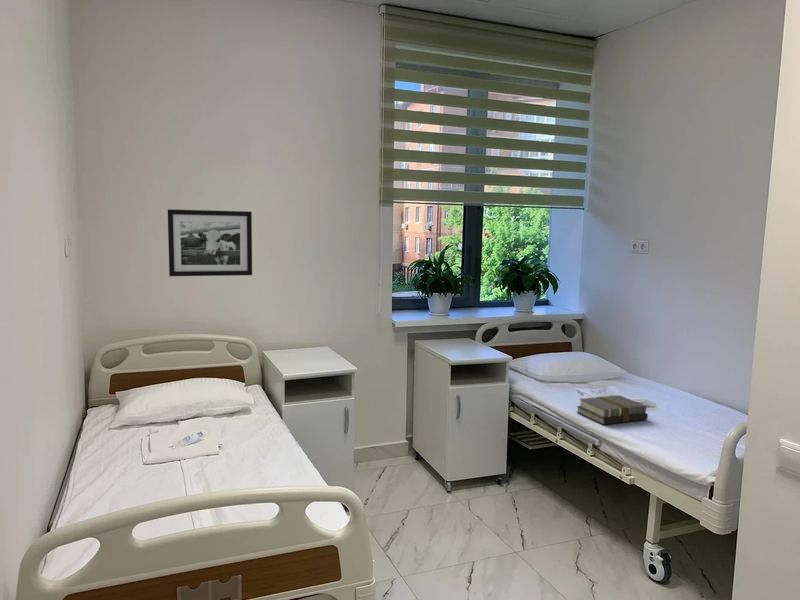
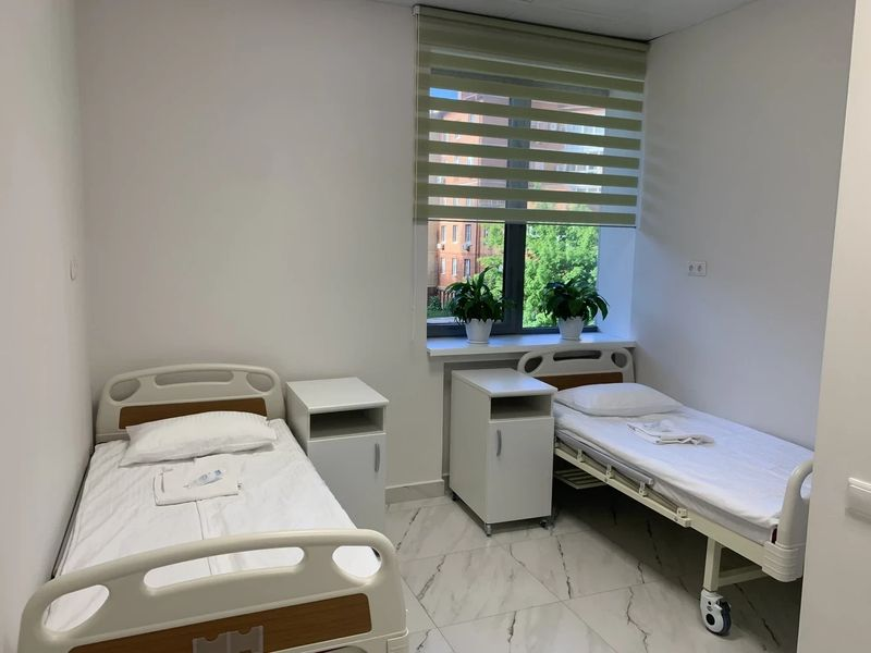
- book (611, 409)
- picture frame (211, 243)
